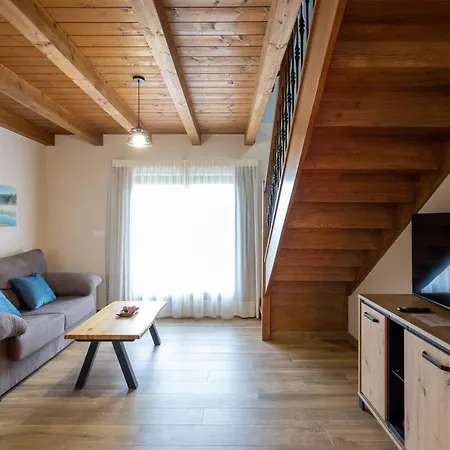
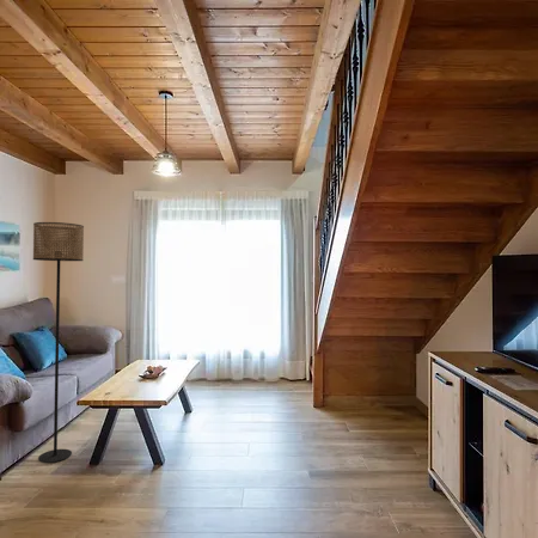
+ floor lamp (56, 340)
